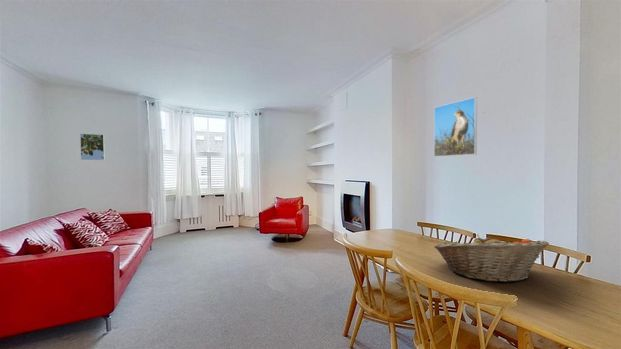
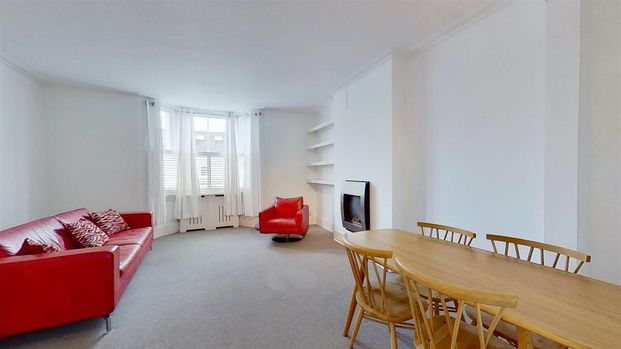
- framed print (92, 147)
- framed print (453, 129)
- fruit basket (487, 252)
